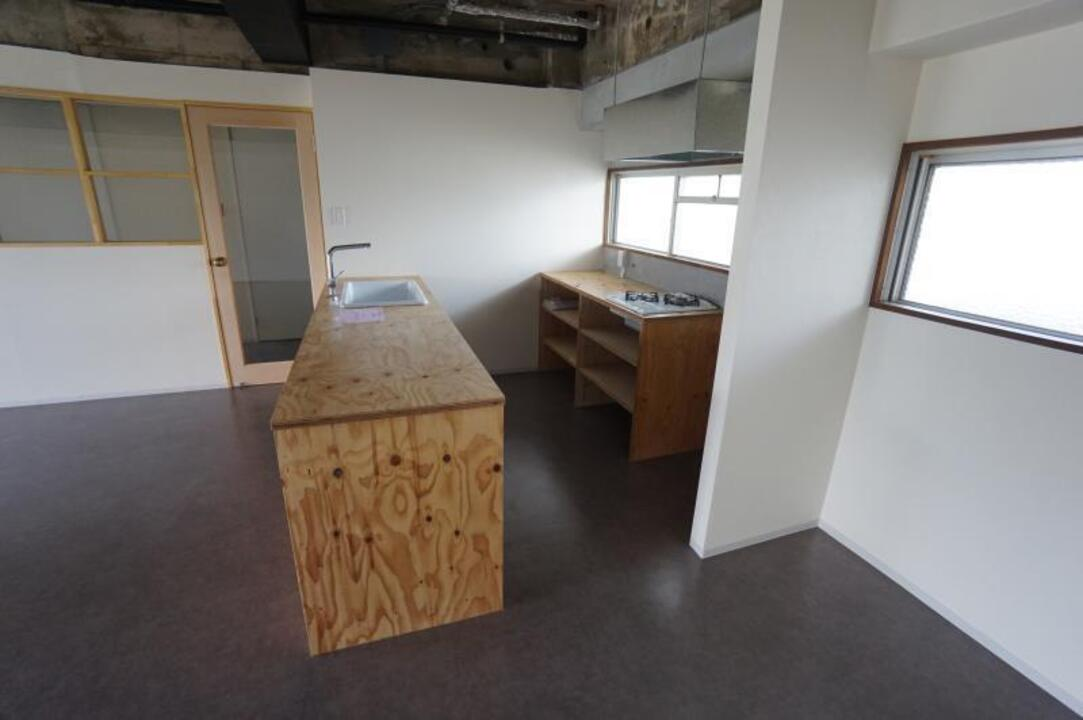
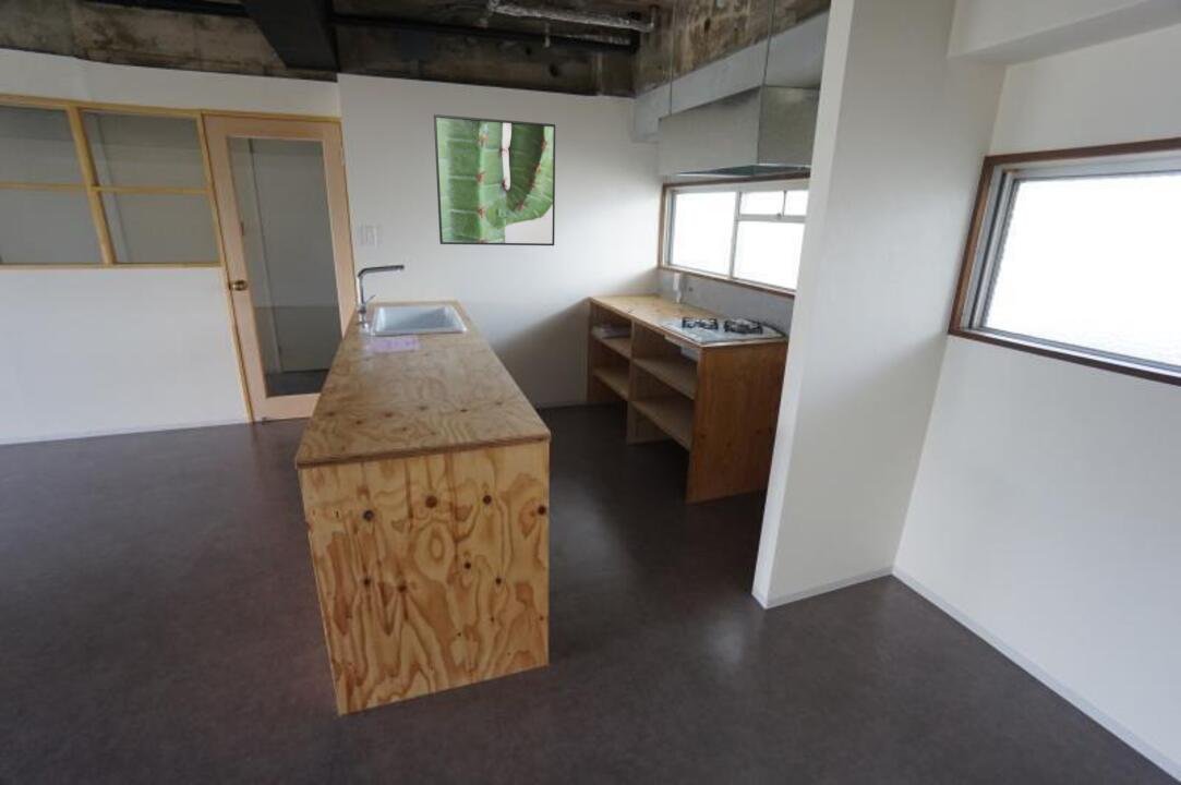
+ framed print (497, 184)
